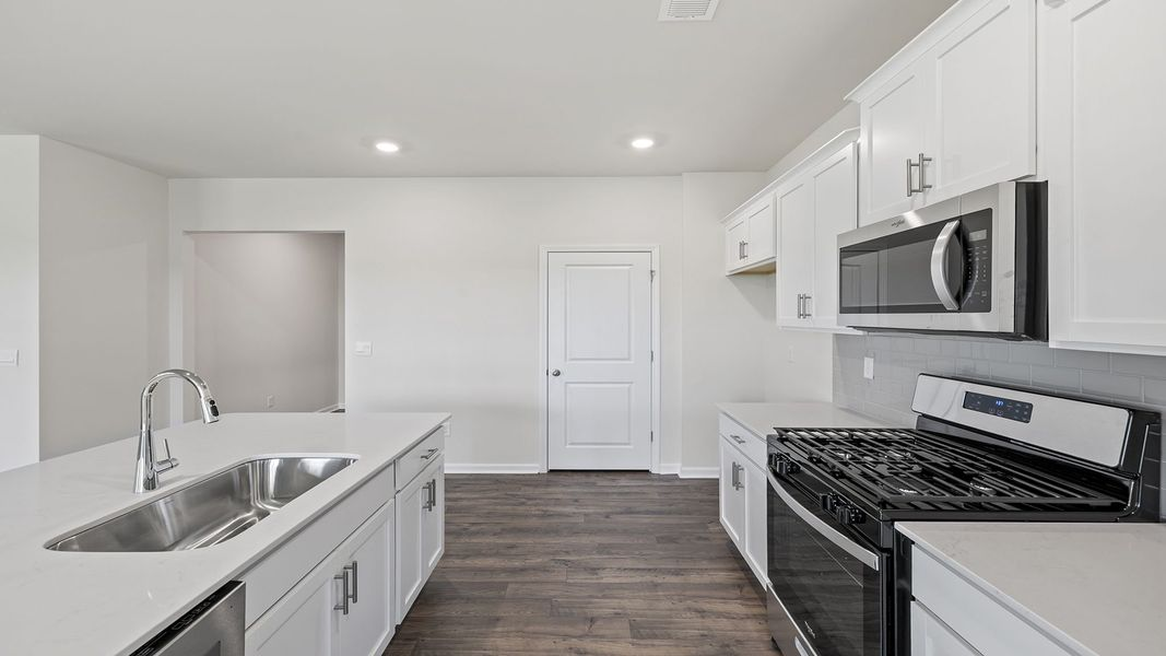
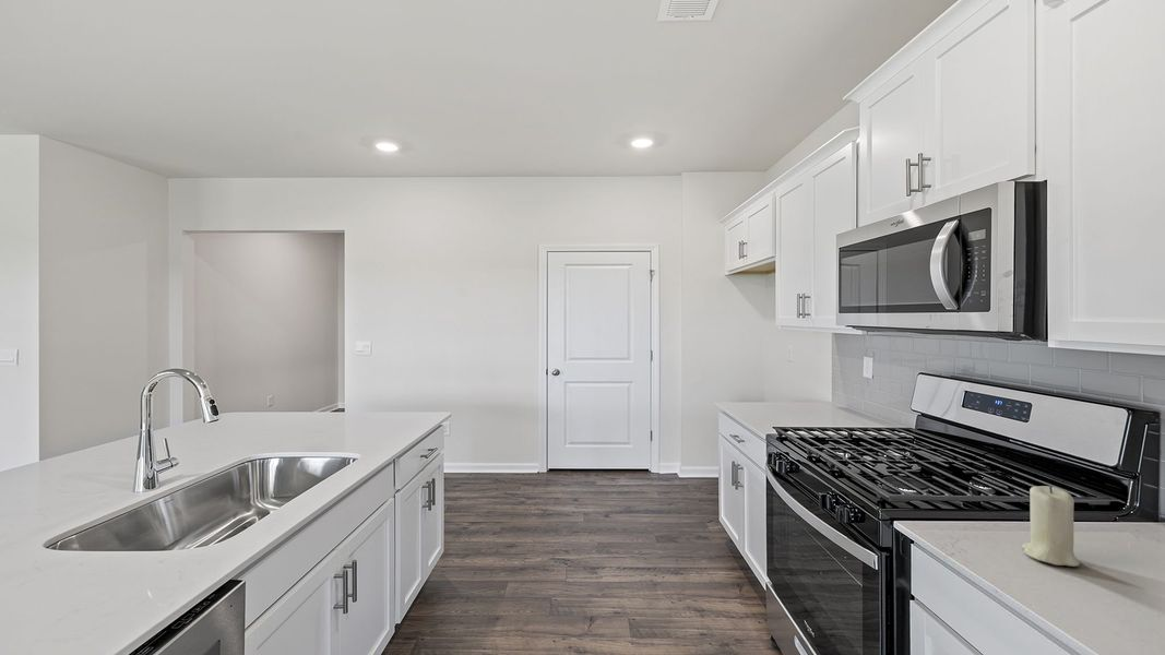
+ candle (1049, 521)
